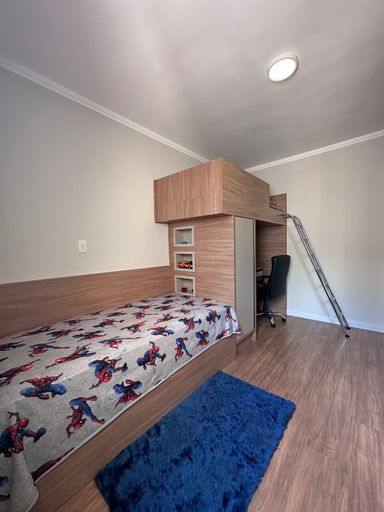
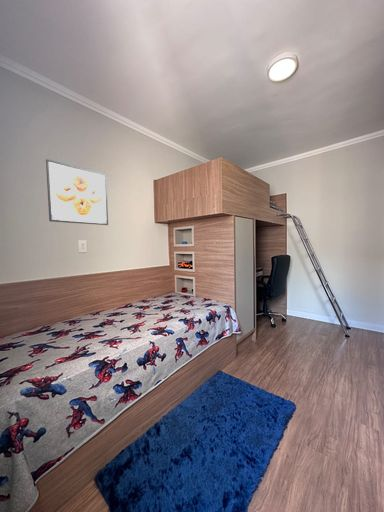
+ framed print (80, 195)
